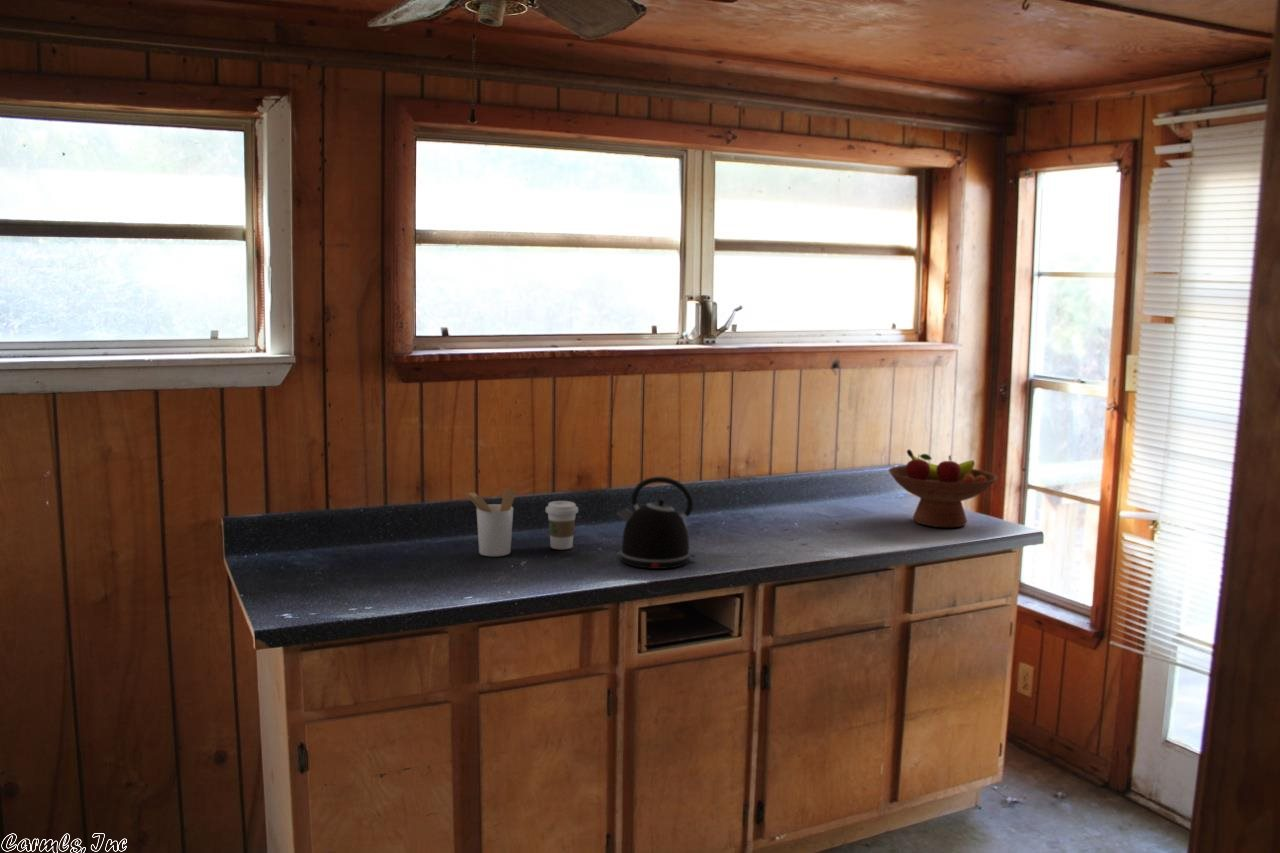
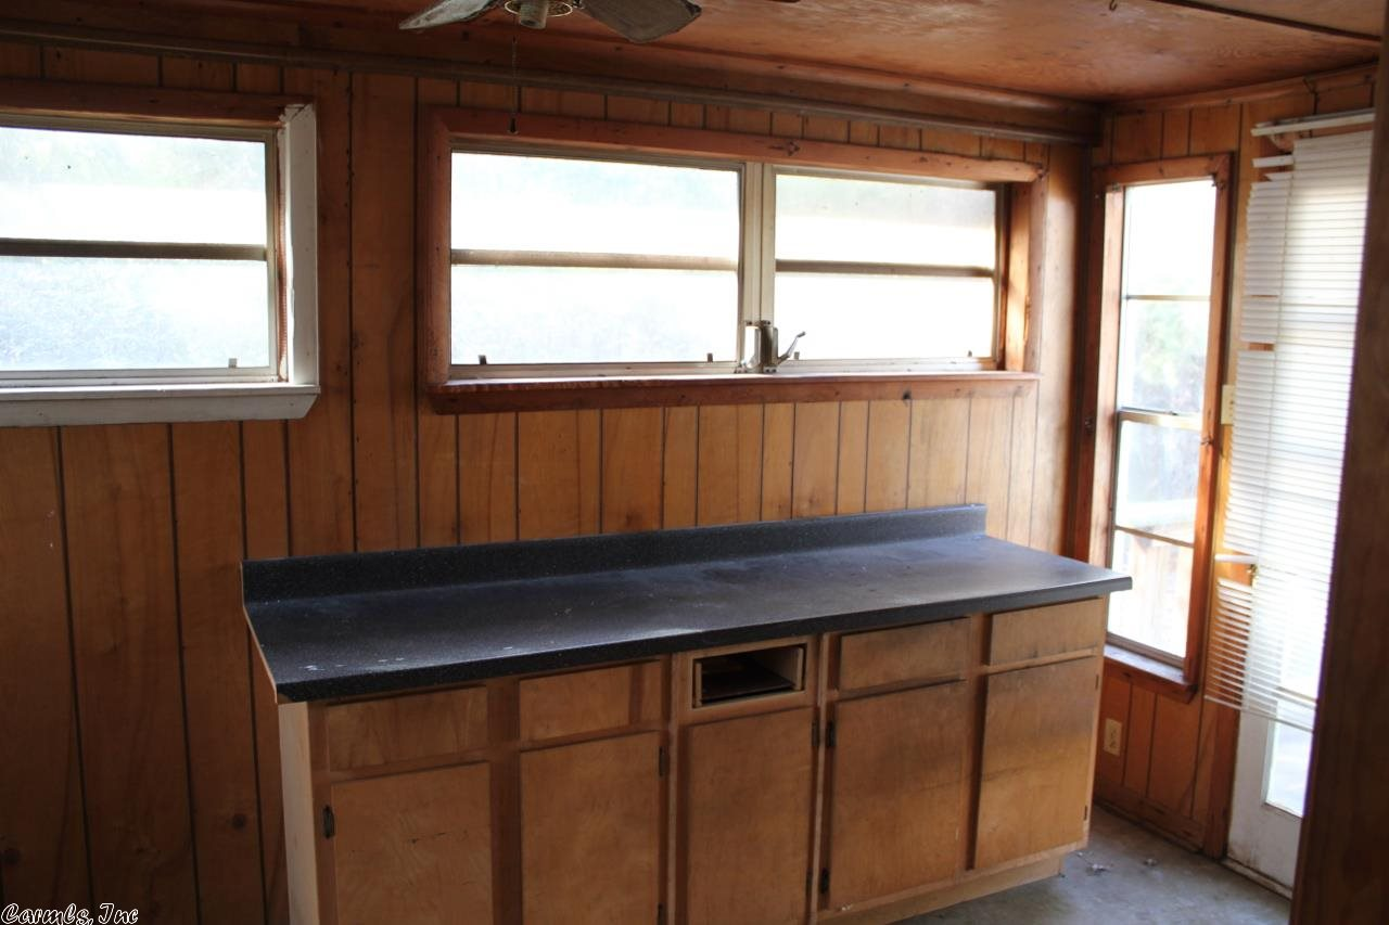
- utensil holder (488, 521)
- kettle (656, 518)
- fruit bowl (941, 488)
- coffee cup (561, 525)
